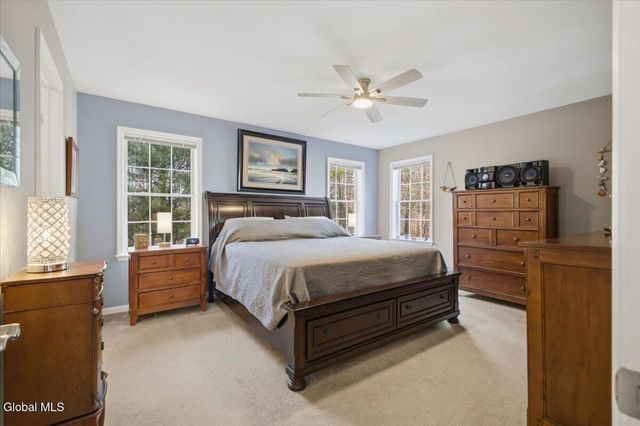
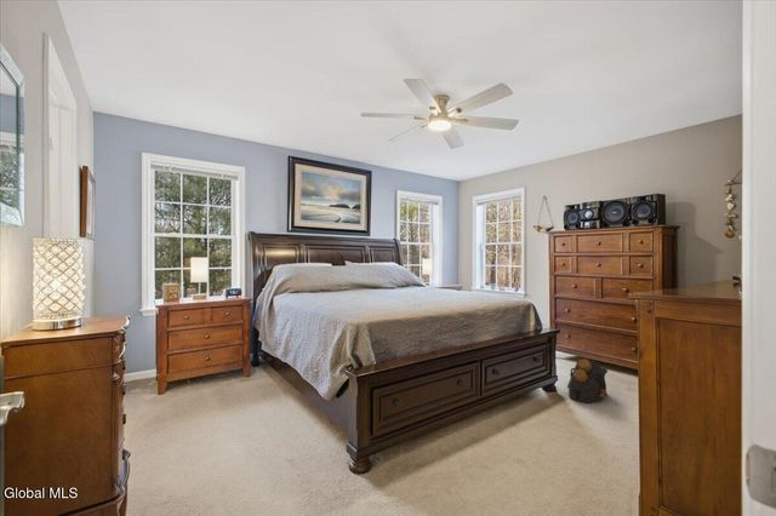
+ backpack (587, 377)
